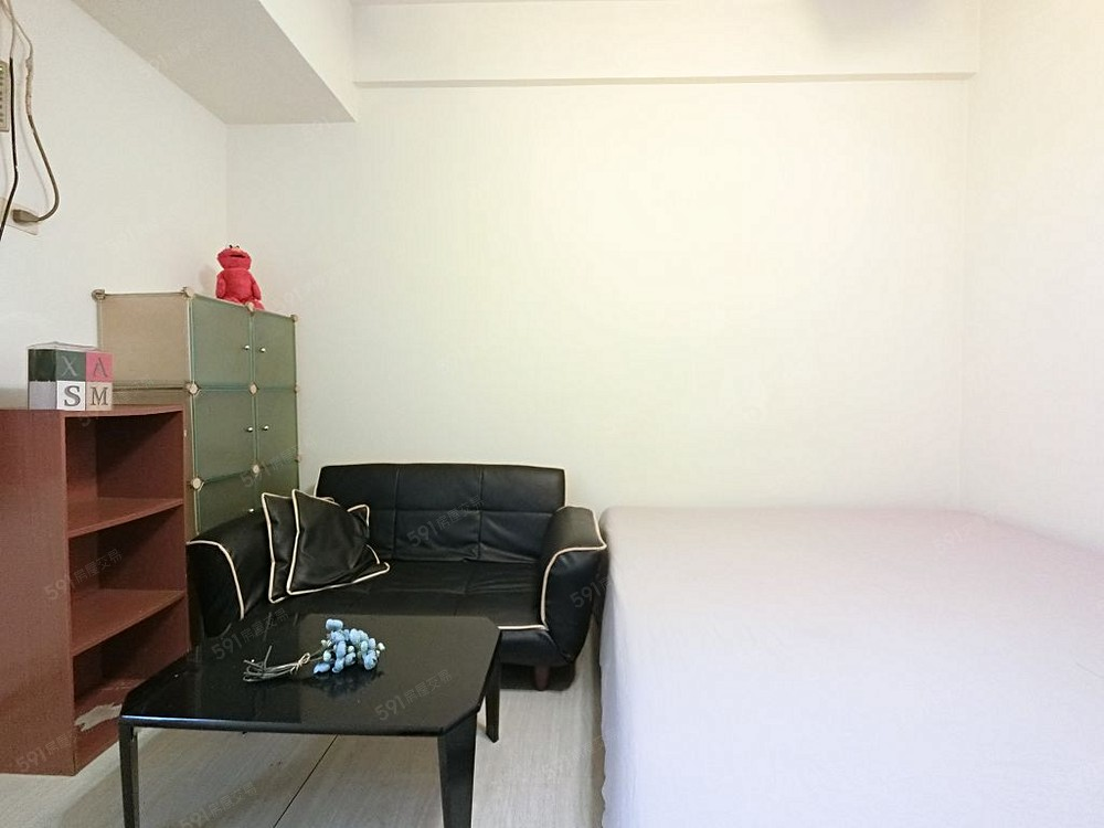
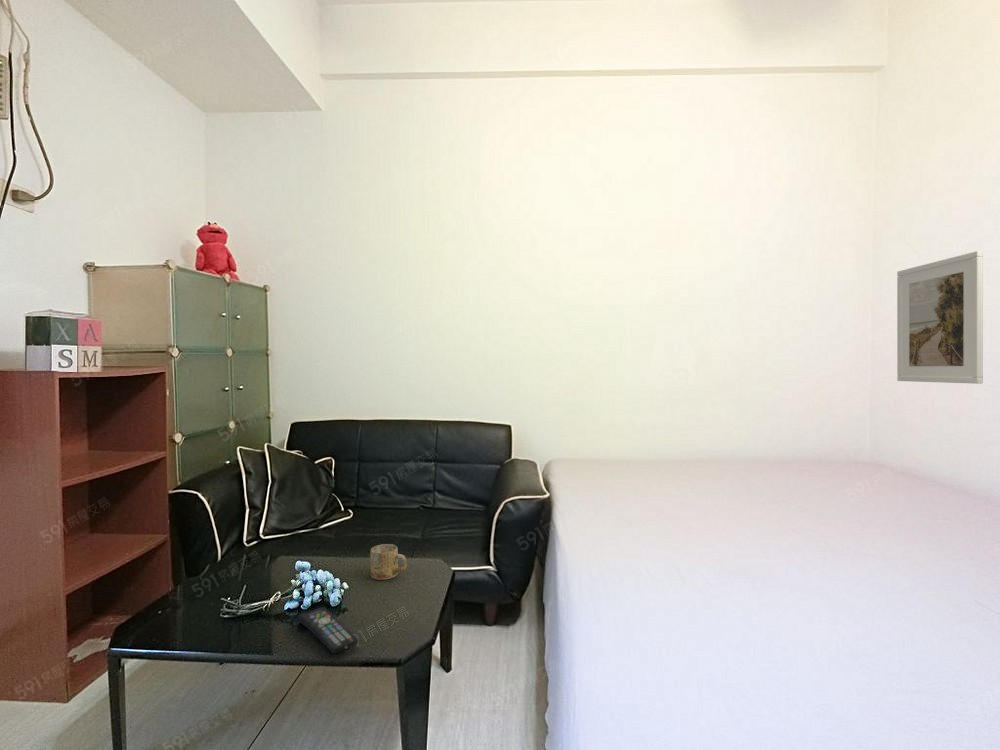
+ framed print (935, 322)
+ remote control (326, 628)
+ mug (389, 562)
